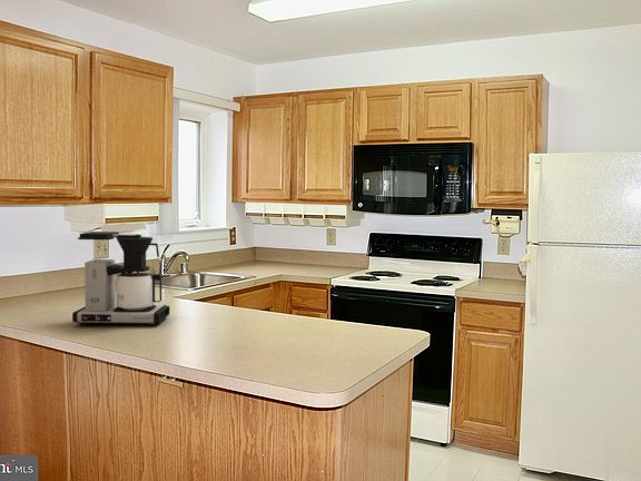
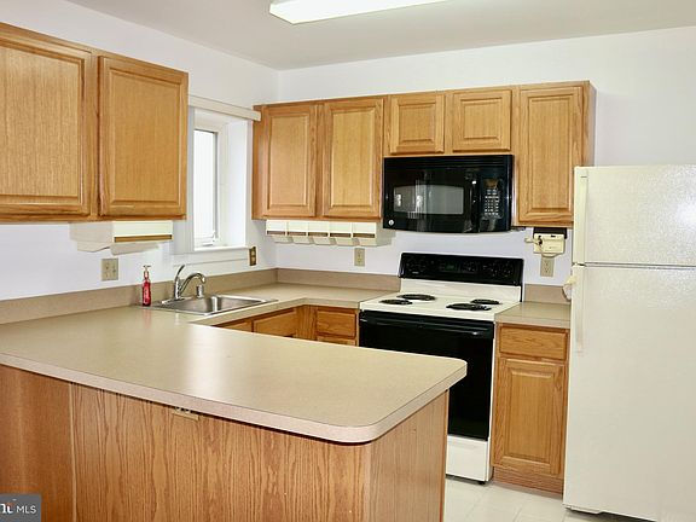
- coffee maker (122, 277)
